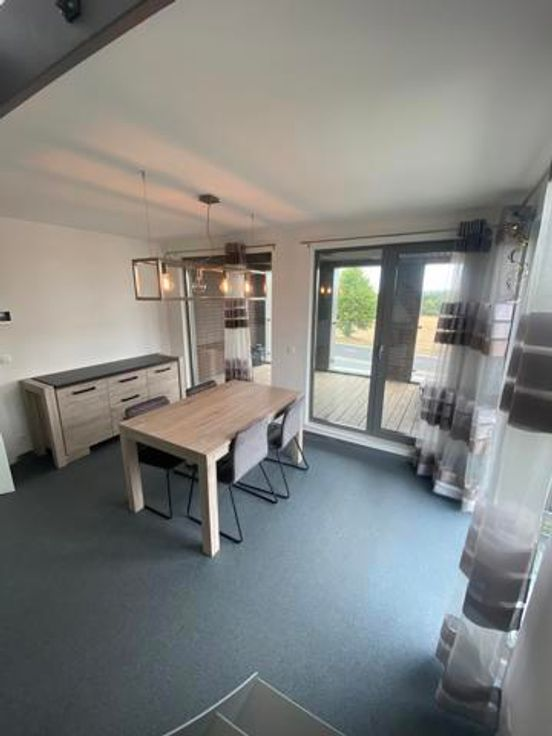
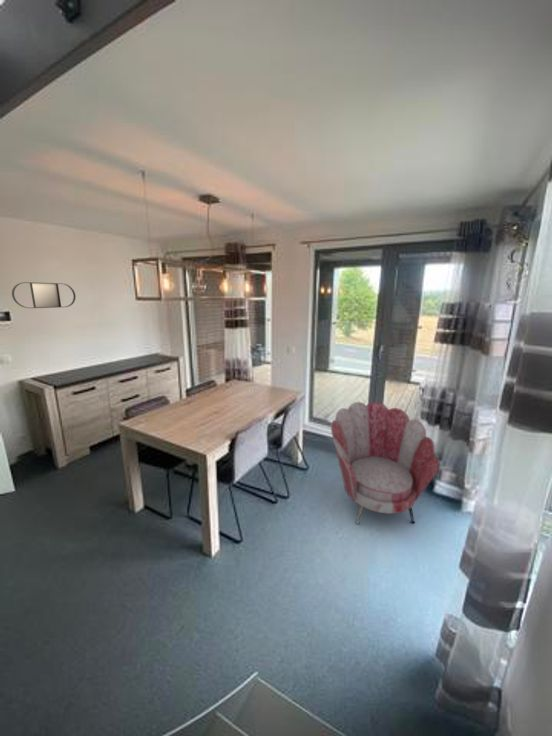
+ home mirror (46, 295)
+ armchair (379, 463)
